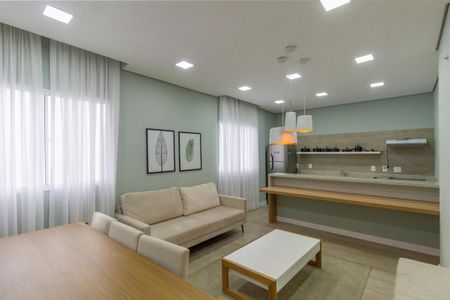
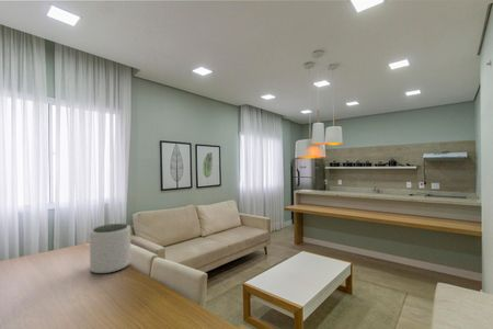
+ plant pot (111, 247)
